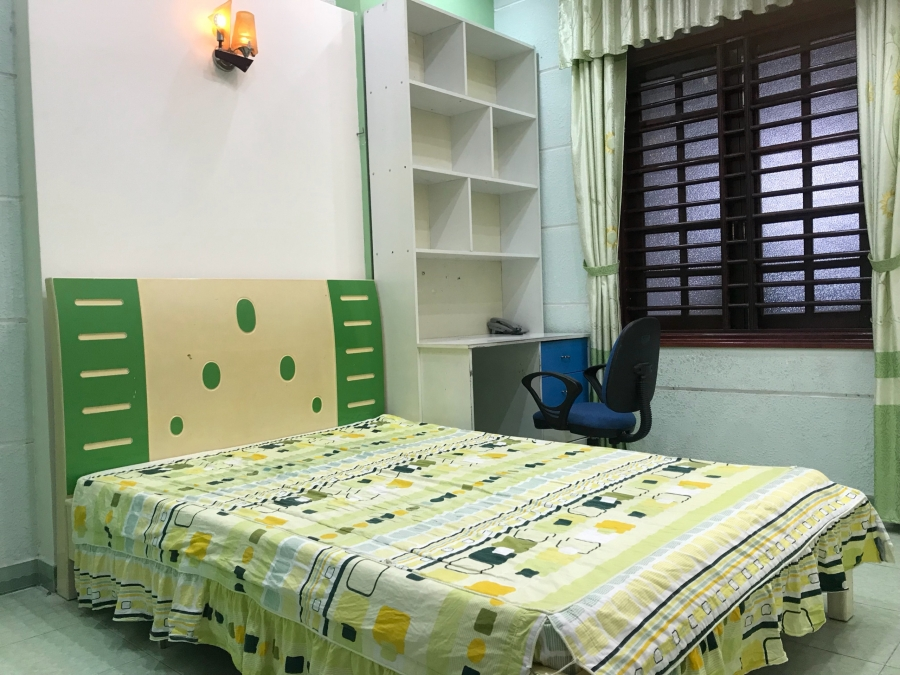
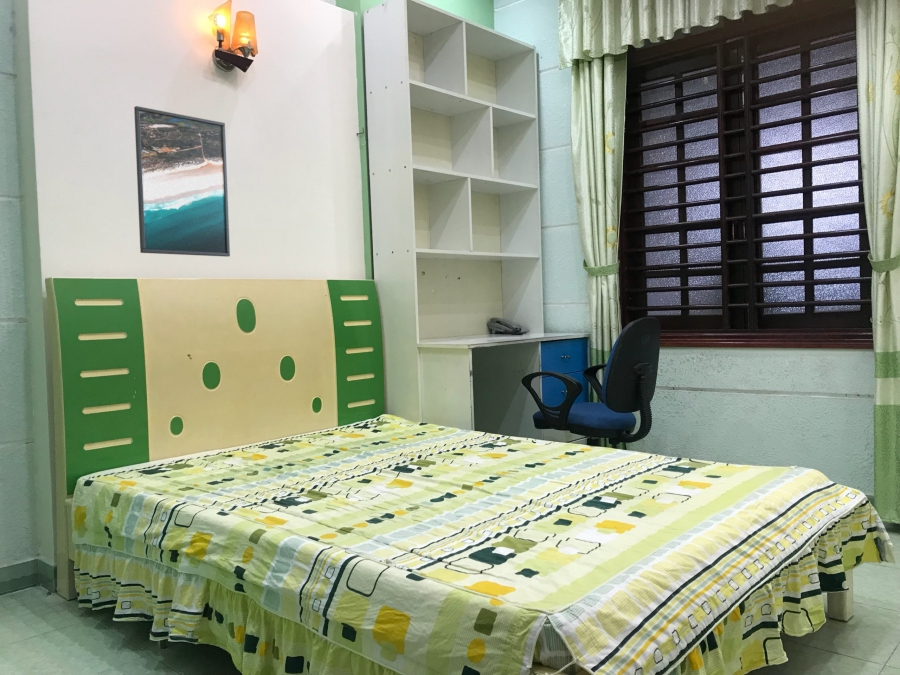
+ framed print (184, 185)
